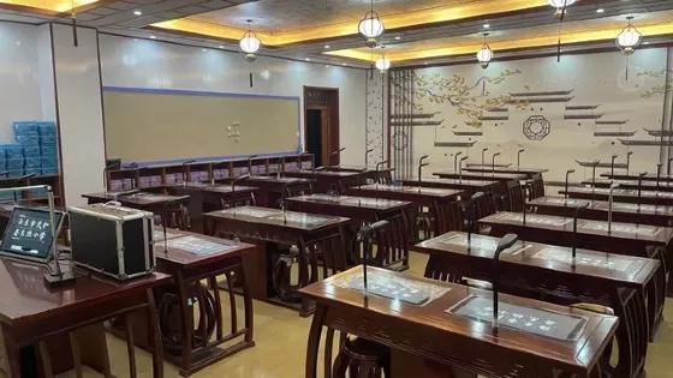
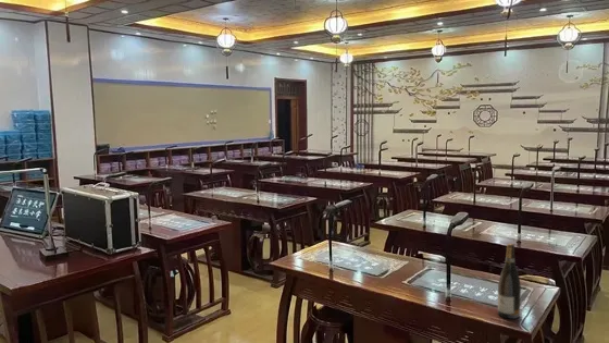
+ wine bottle (509, 280)
